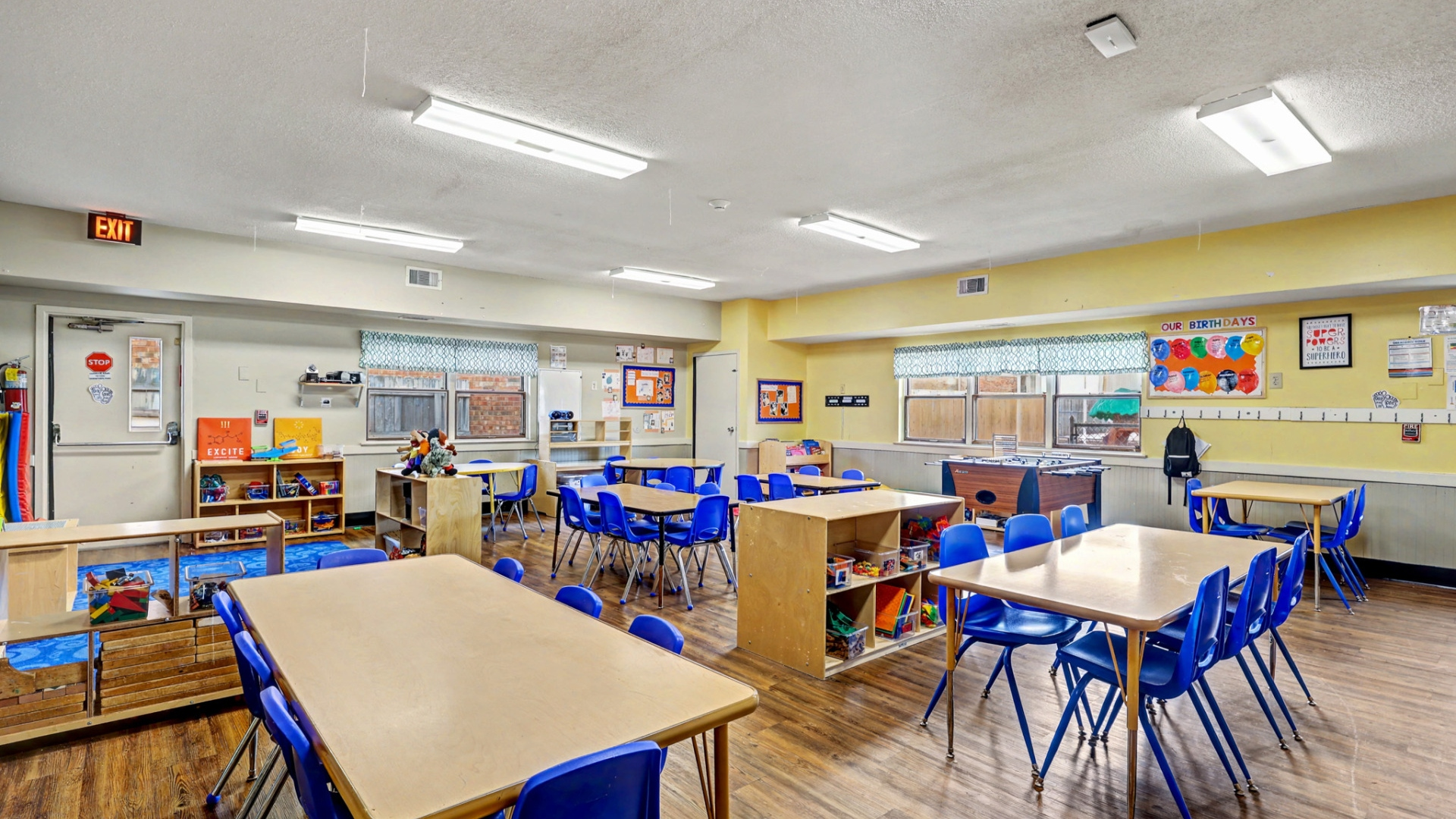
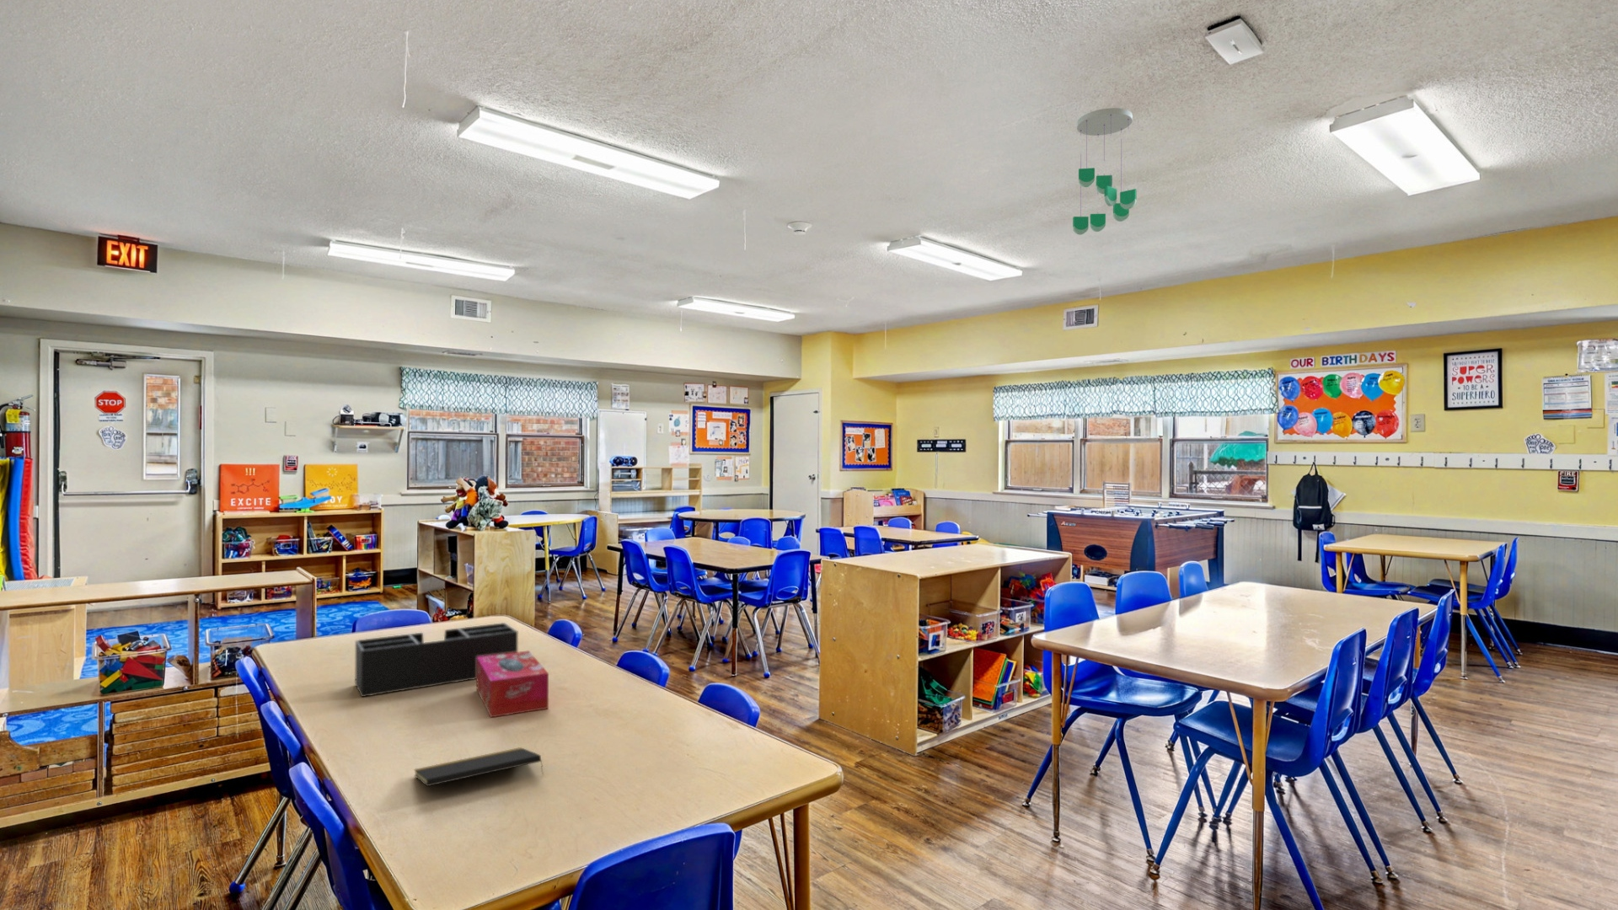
+ tissue box (511, 681)
+ desk organizer (438, 657)
+ notepad (477, 766)
+ ceiling mobile (1103, 176)
